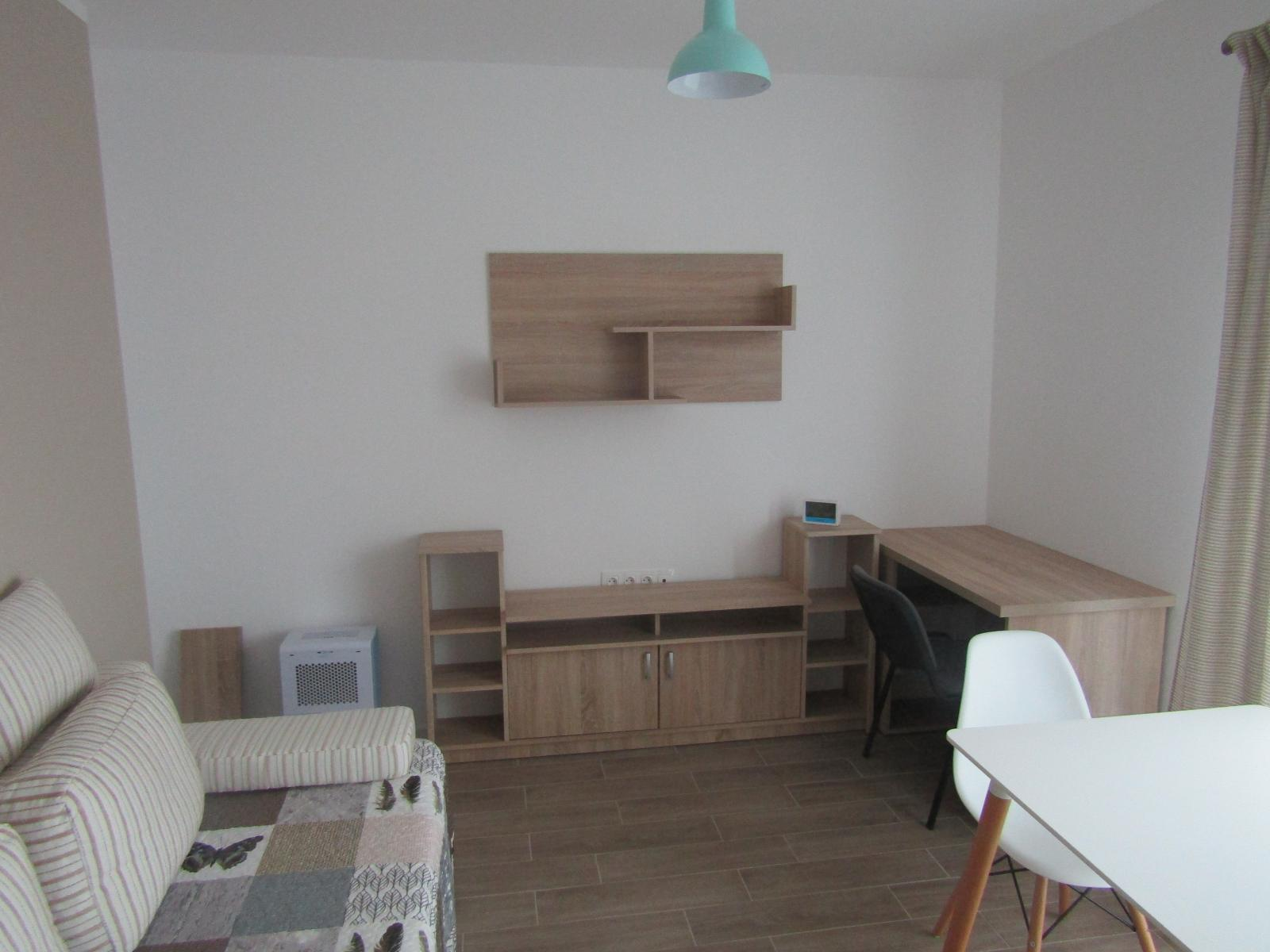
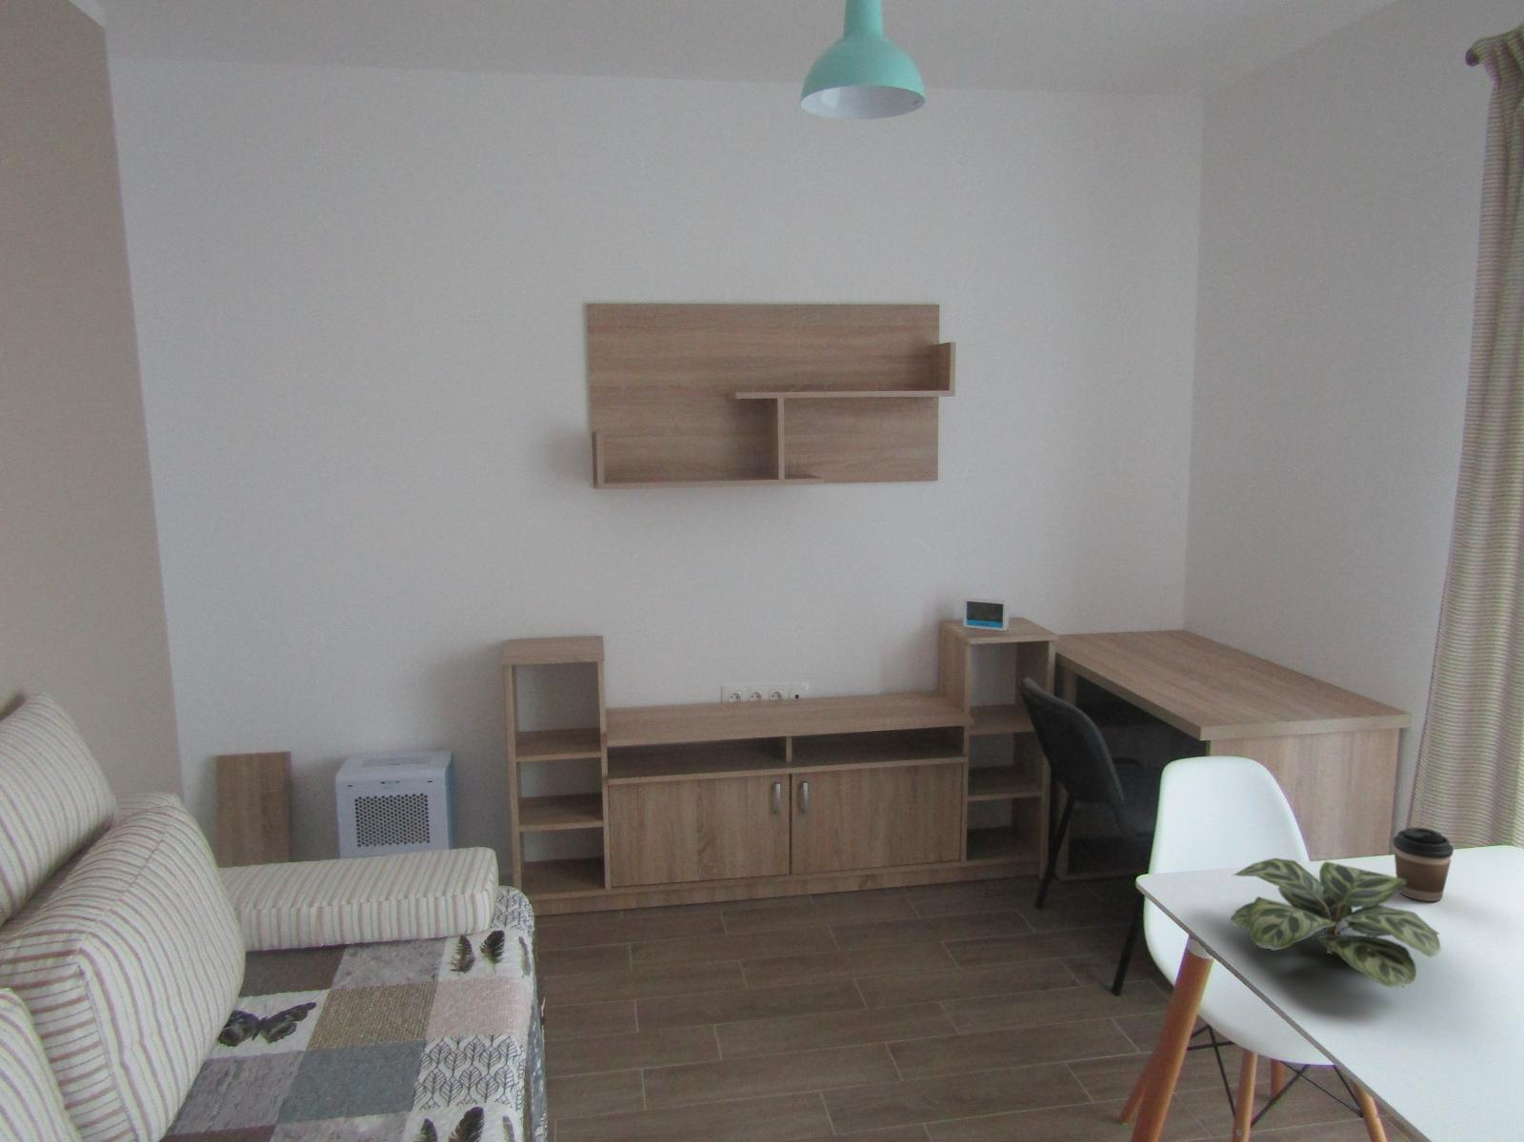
+ plant (1332, 924)
+ coffee cup (1421, 860)
